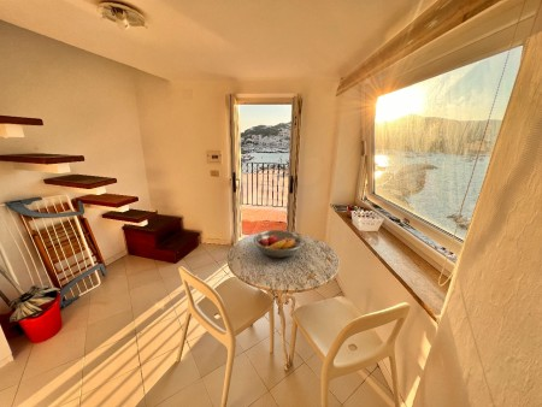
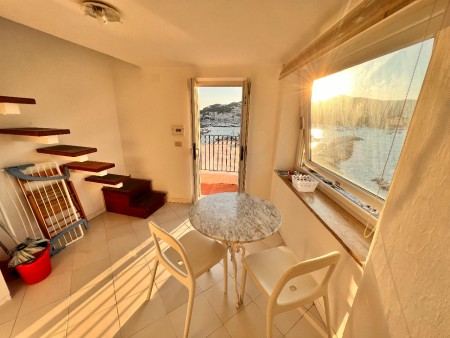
- fruit bowl (277, 243)
